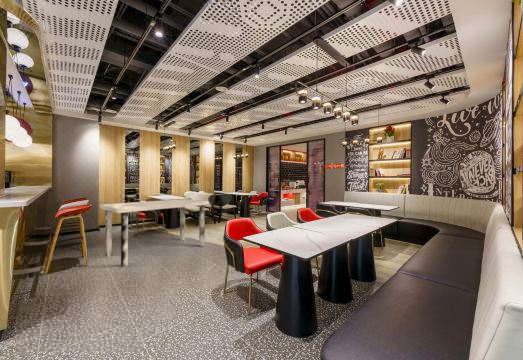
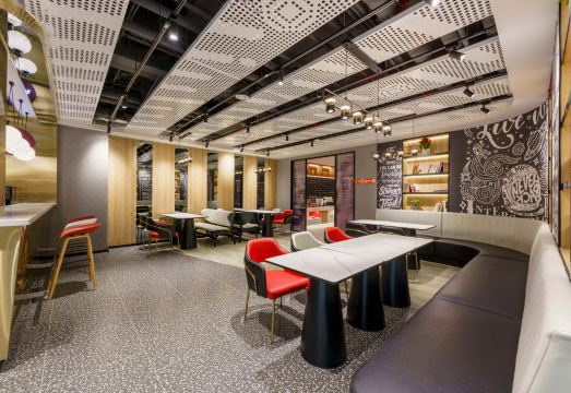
- dining table (155, 209)
